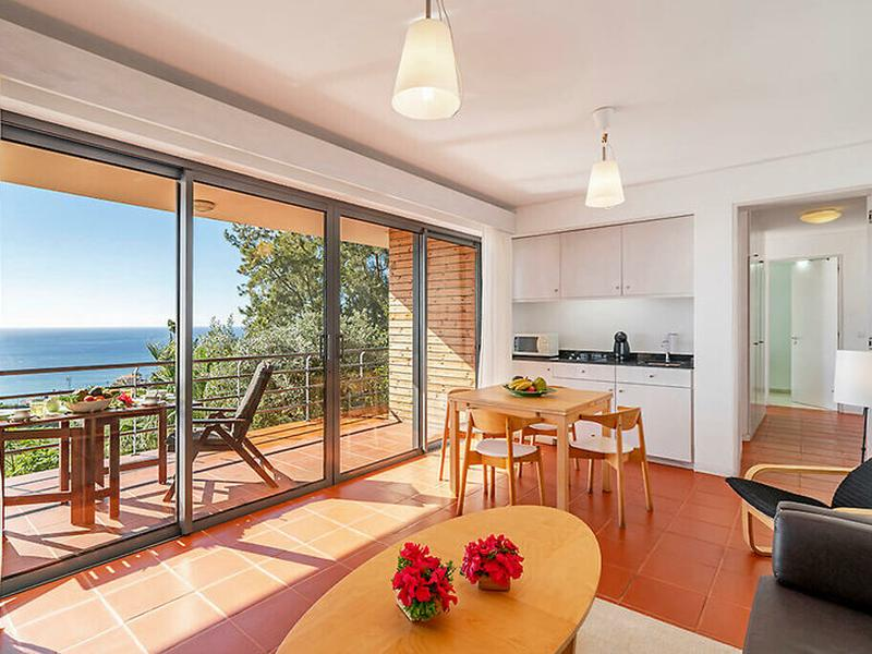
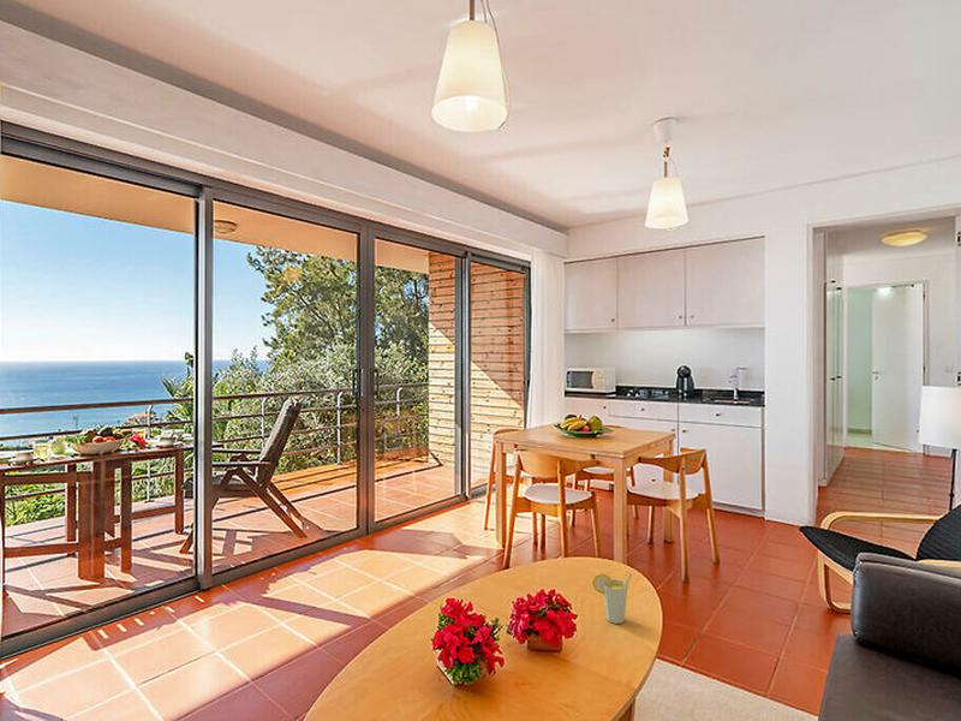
+ cup (611, 595)
